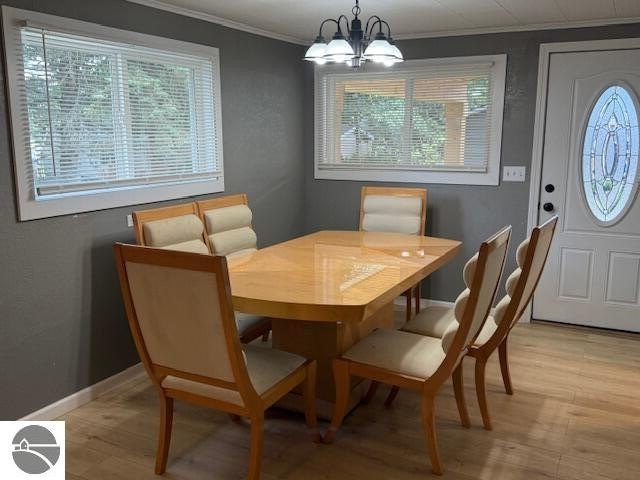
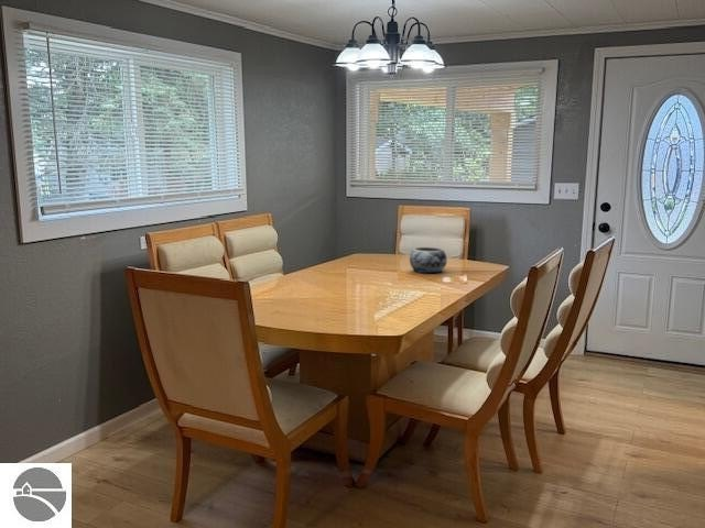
+ decorative bowl (427, 260)
